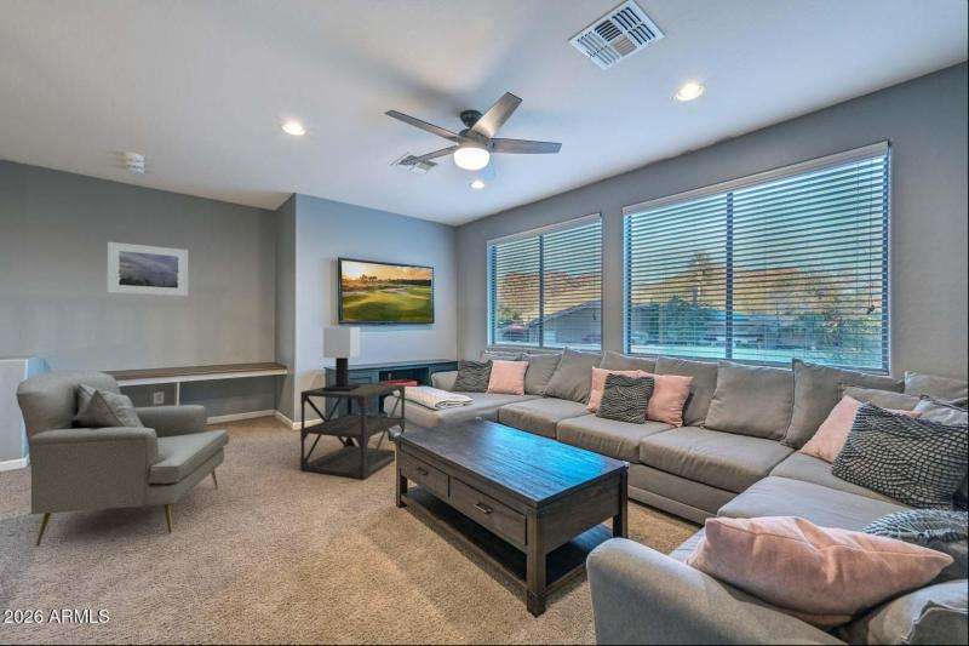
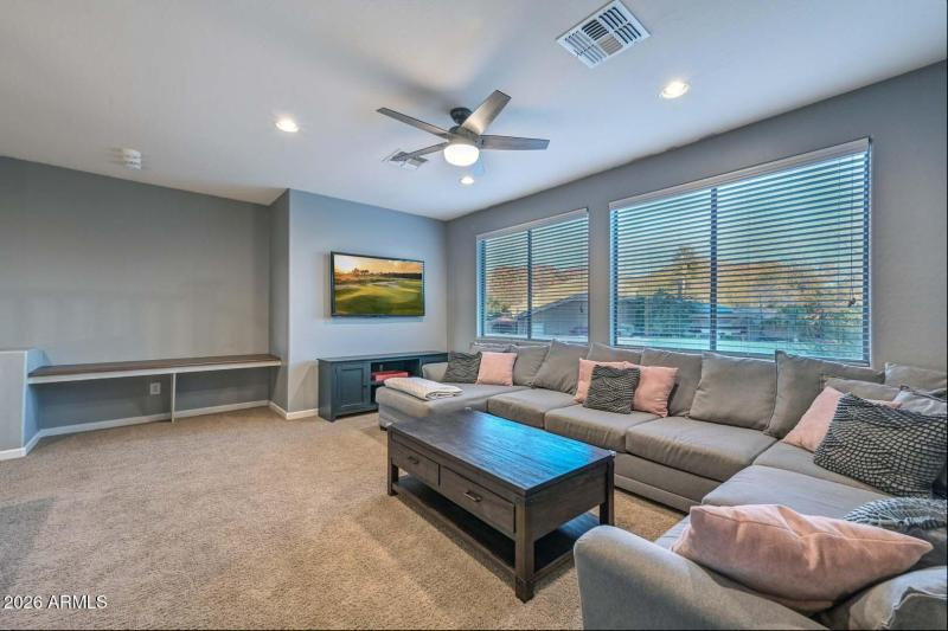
- table lamp (342, 358)
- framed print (149, 269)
- armchair (131, 442)
- side table (355, 424)
